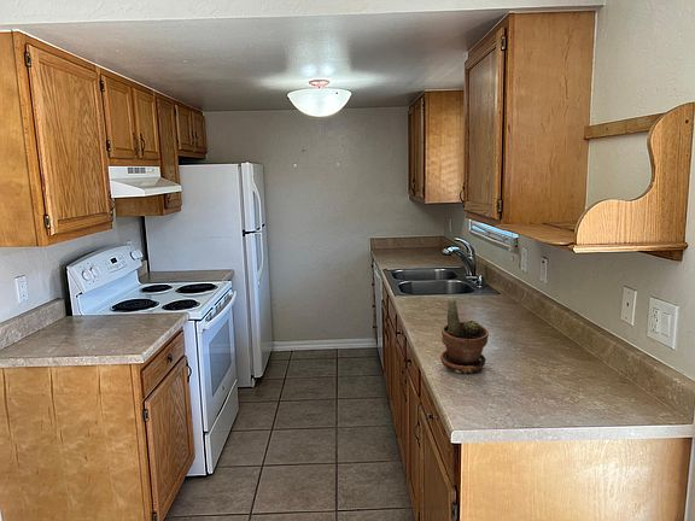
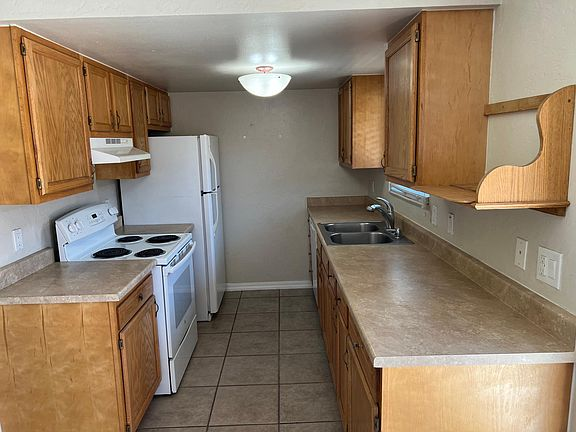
- potted plant (463, 332)
